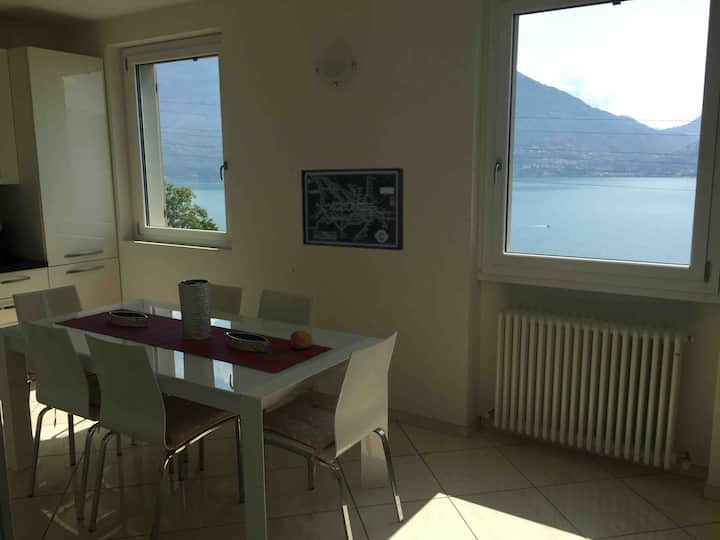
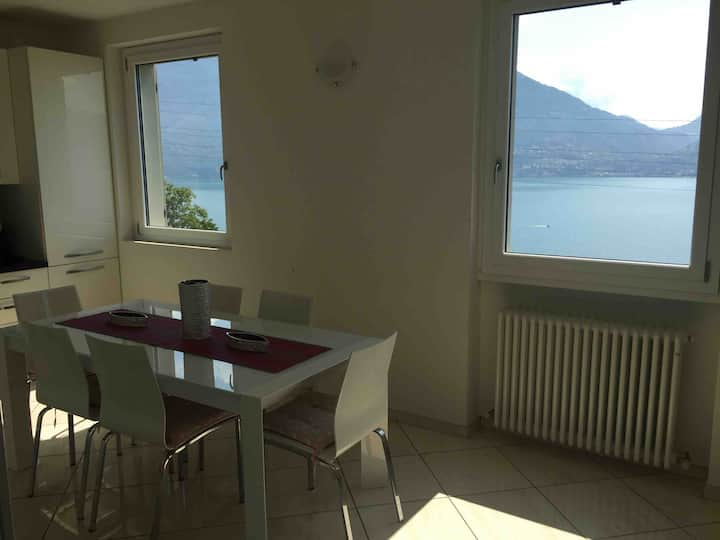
- wall art (350, 208)
- fruit (301, 339)
